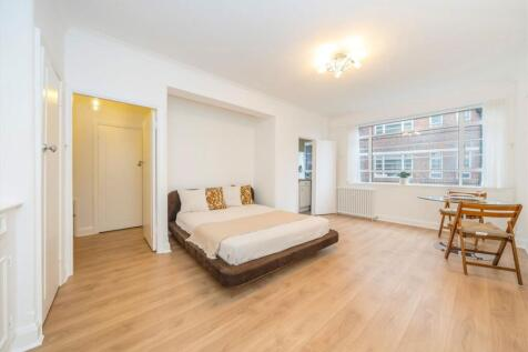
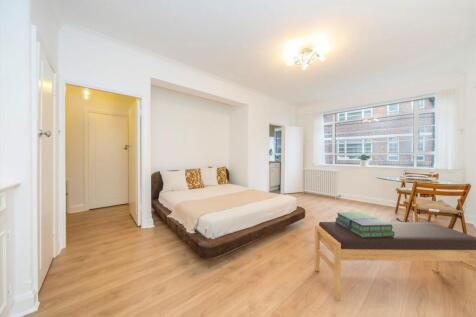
+ stack of books (361, 223)
+ bench (391, 256)
